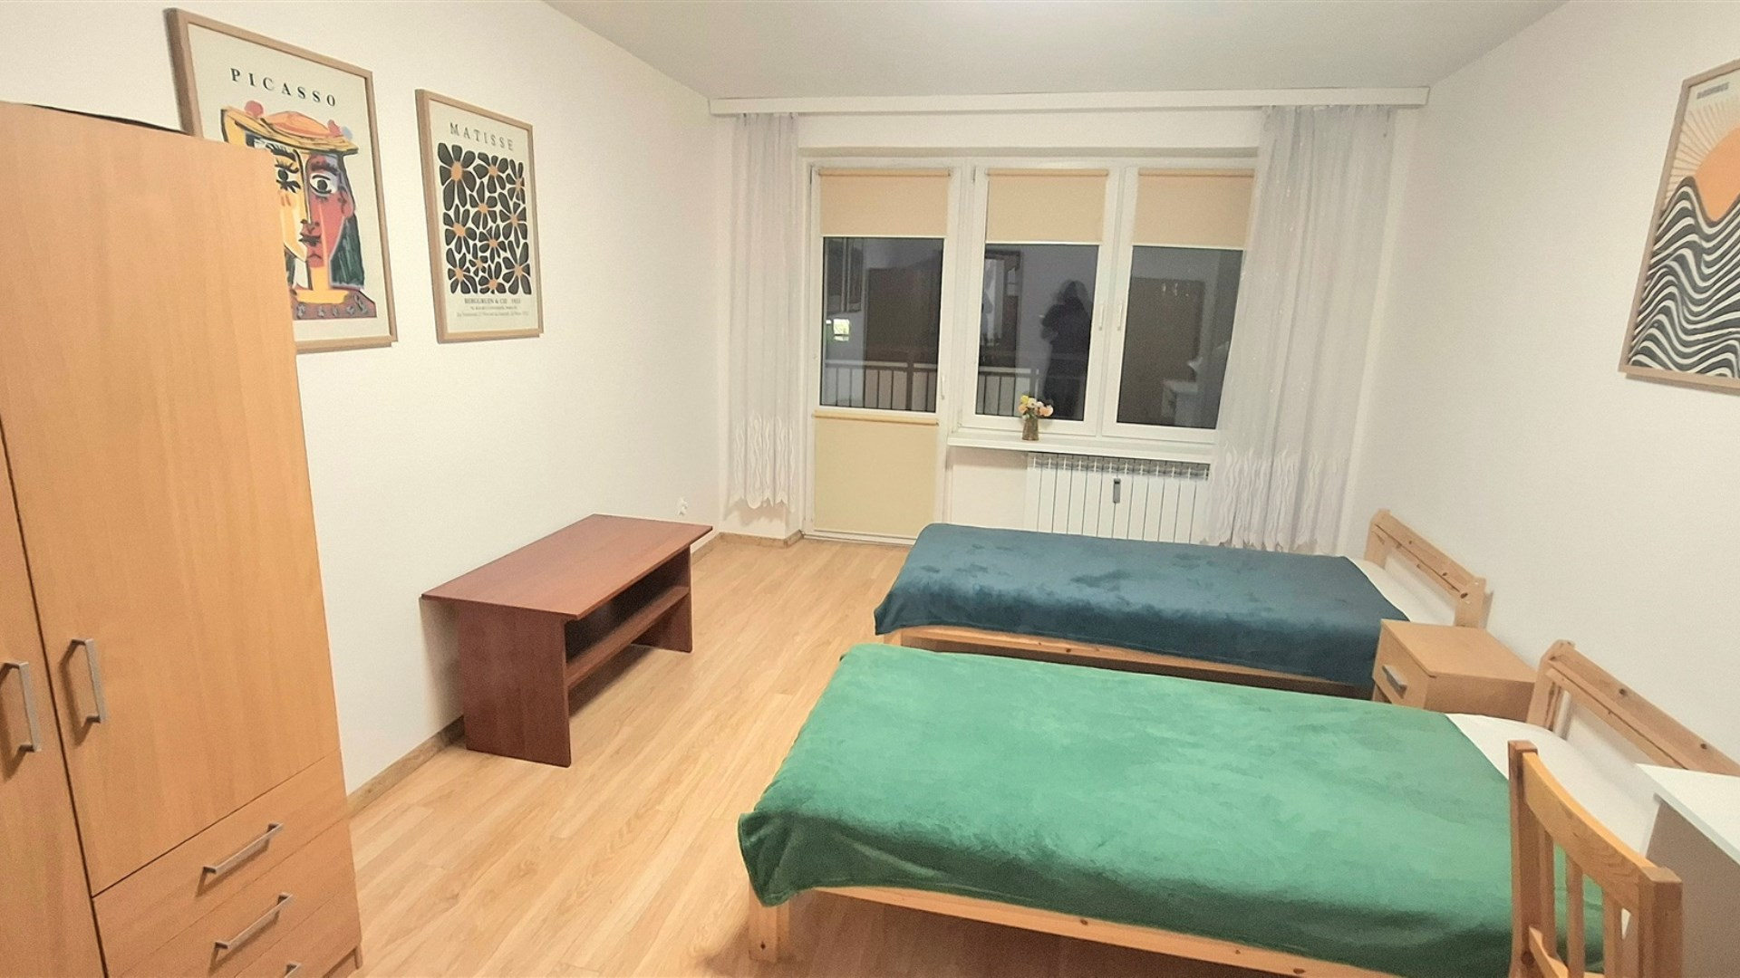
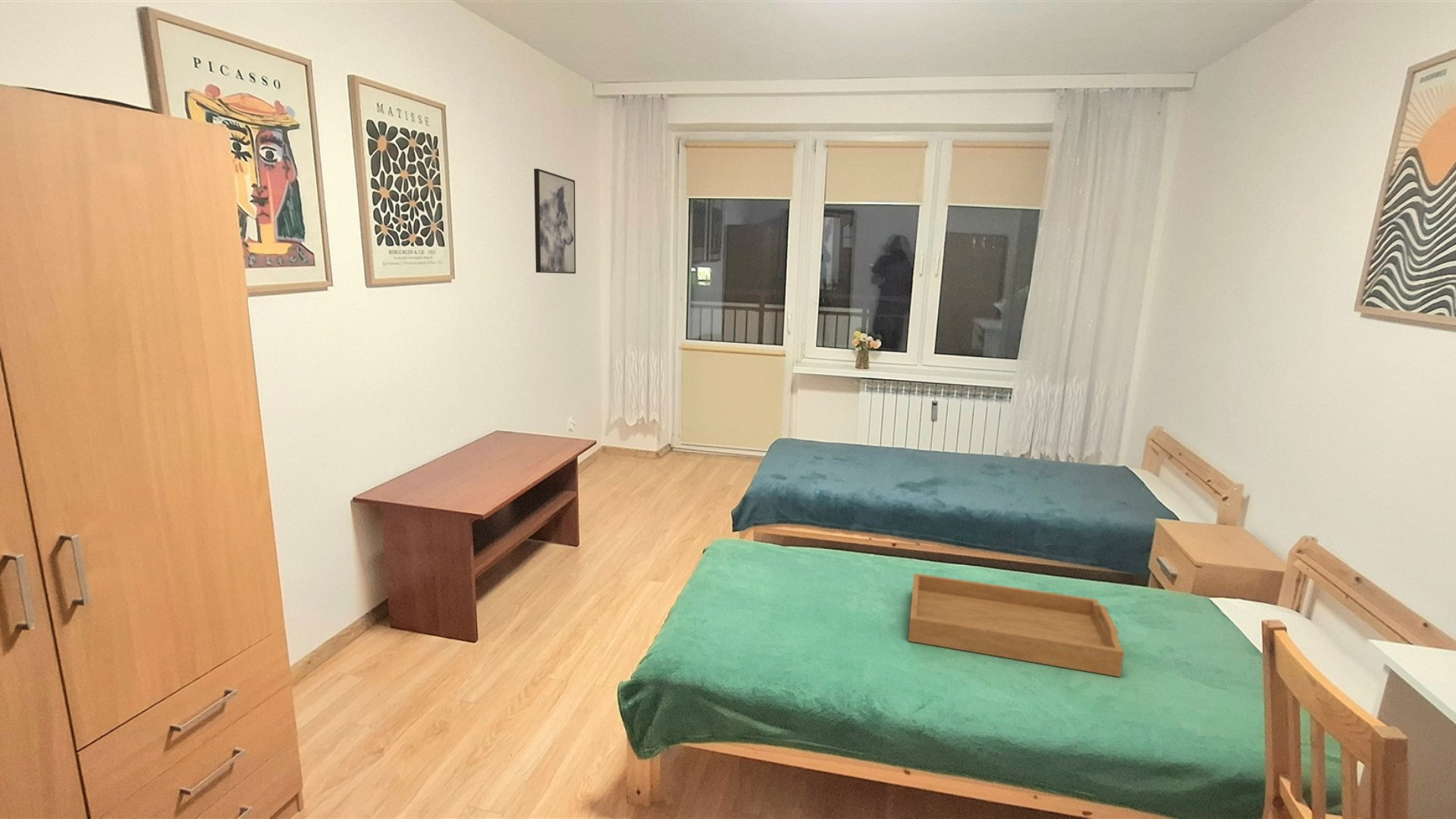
+ serving tray (1006, 616)
+ wall art (556, 224)
